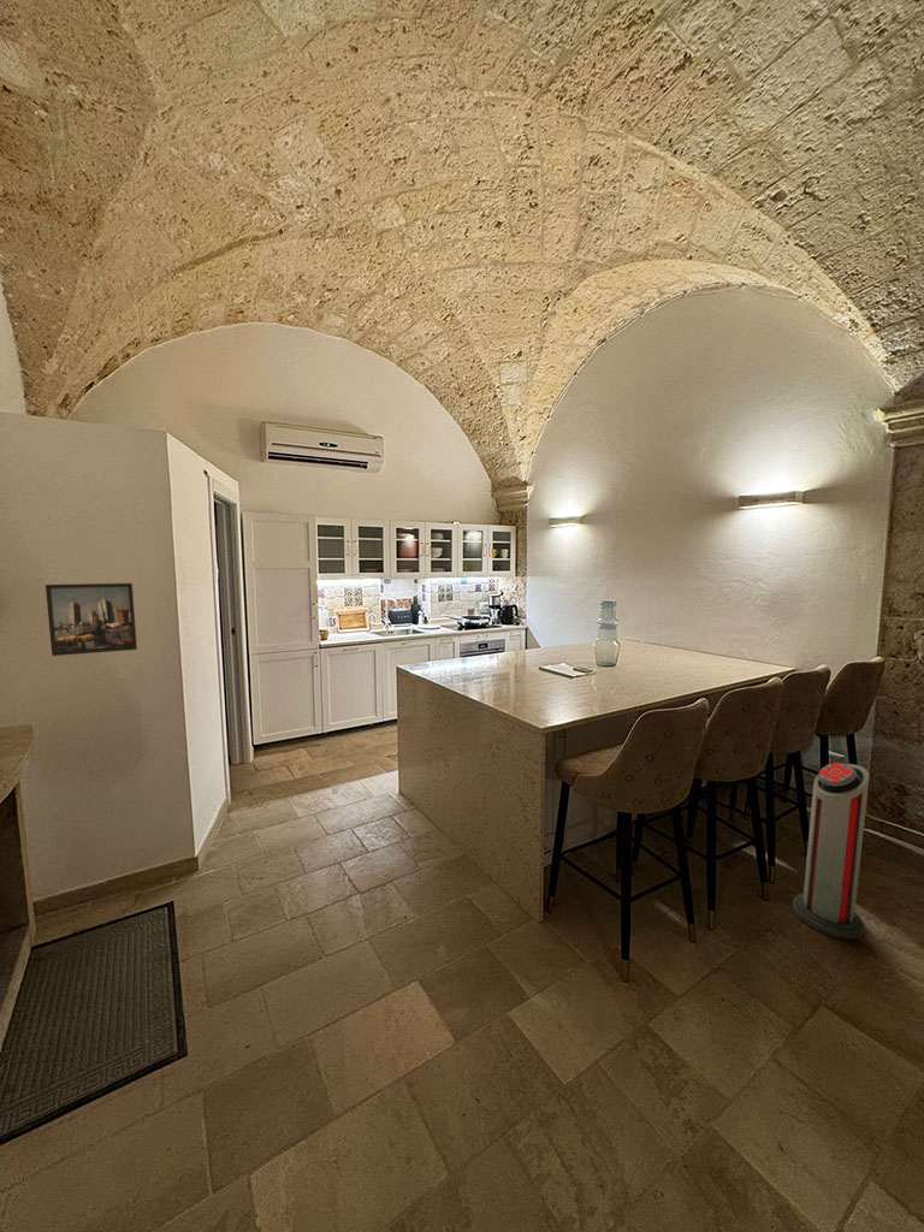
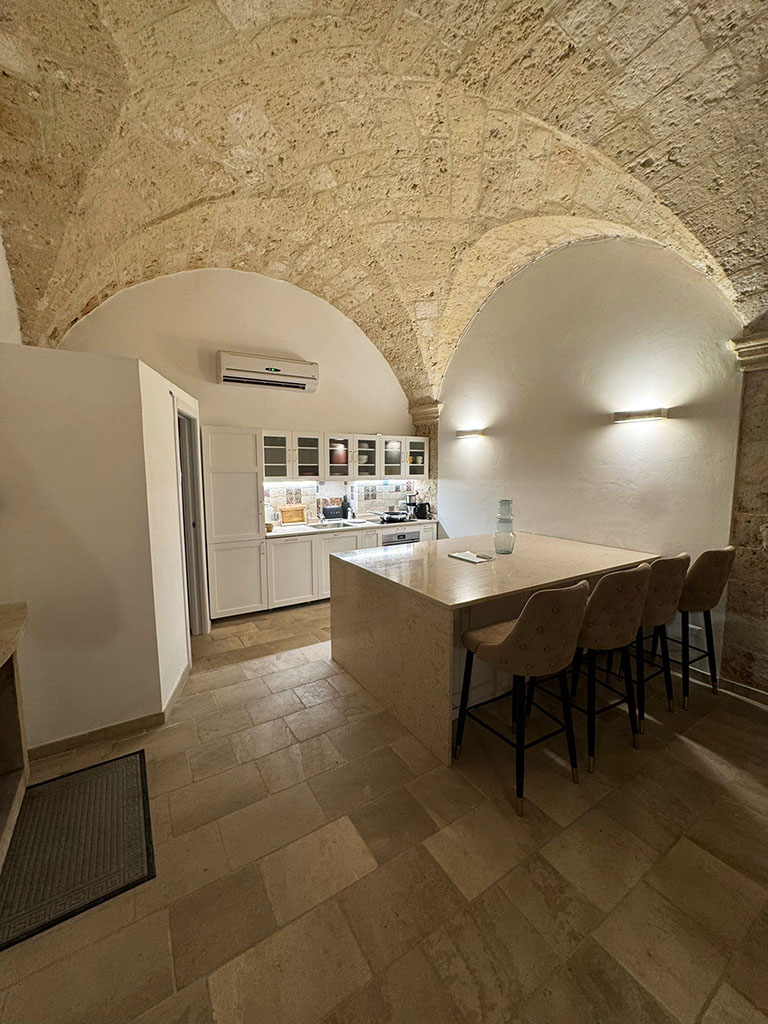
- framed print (93, 618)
- air purifier (834, 842)
